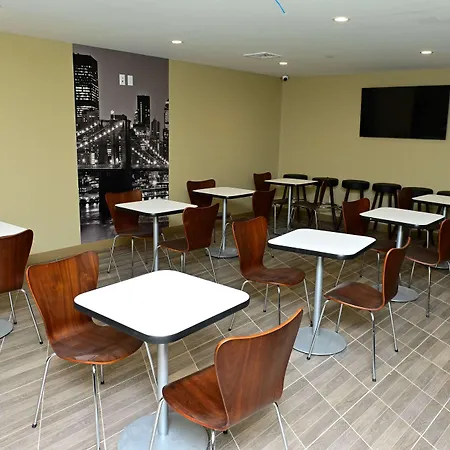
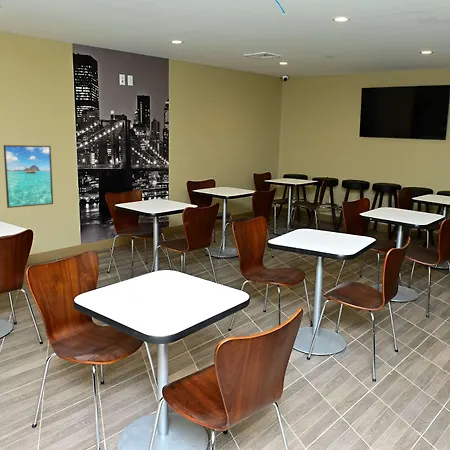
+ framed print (29, 175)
